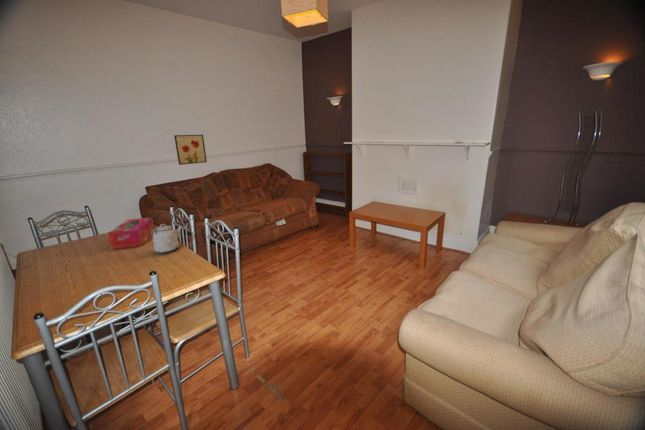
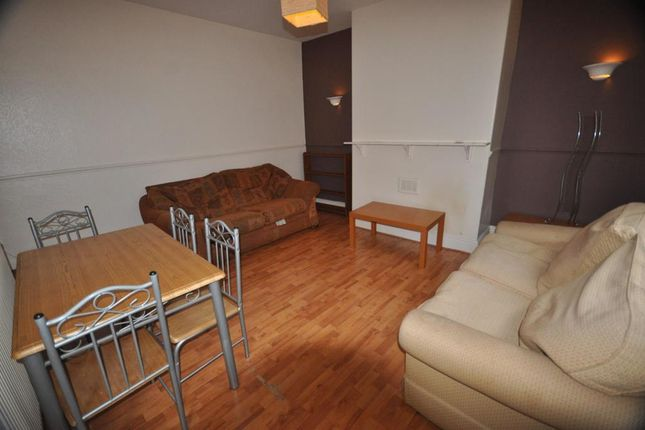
- kettle (168, 231)
- tissue box (133, 231)
- wall art (190, 149)
